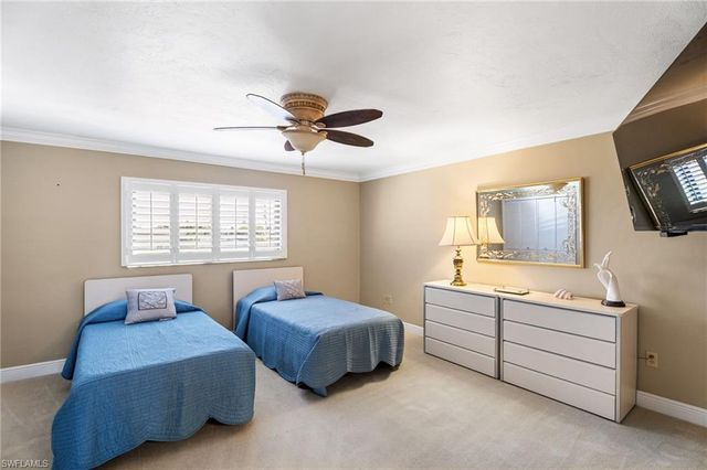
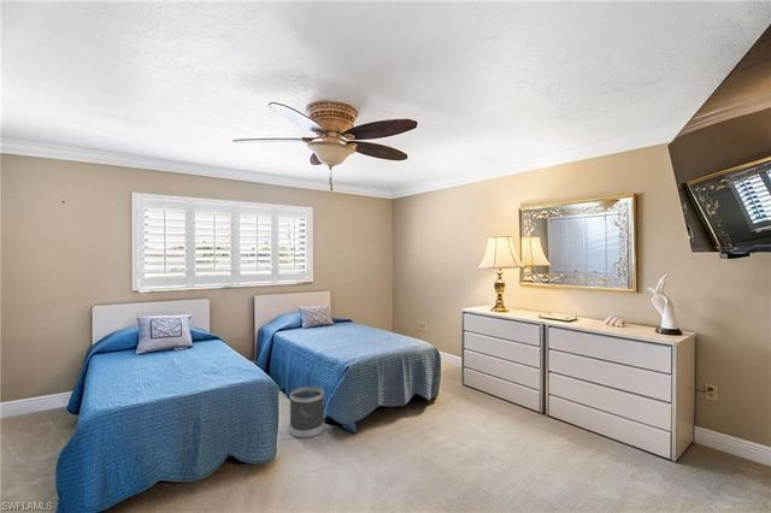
+ wastebasket (306, 411)
